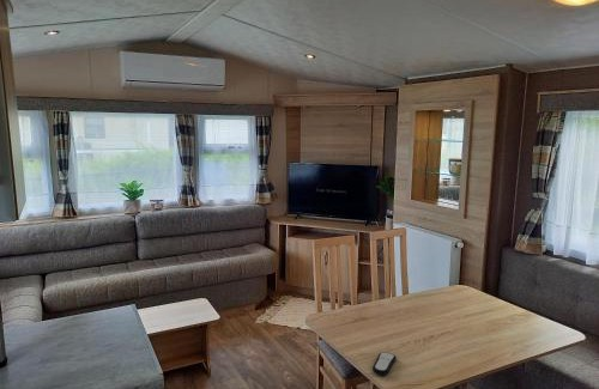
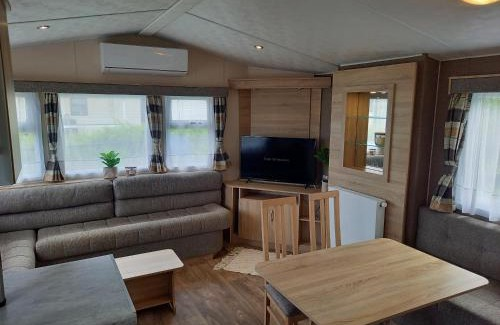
- remote control (383, 363)
